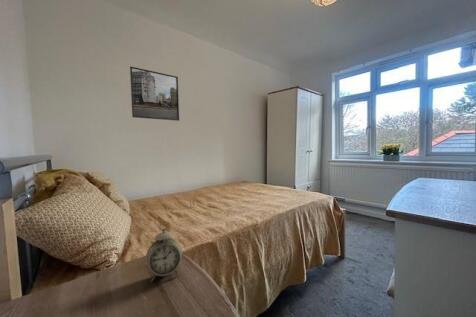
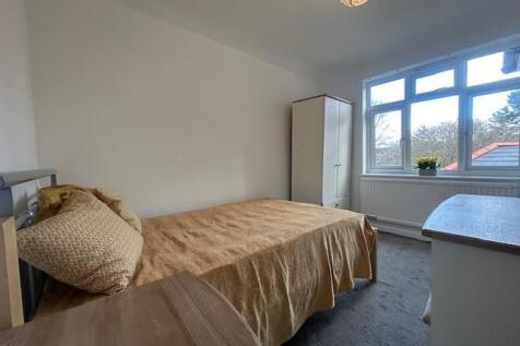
- alarm clock (164, 249)
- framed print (156, 95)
